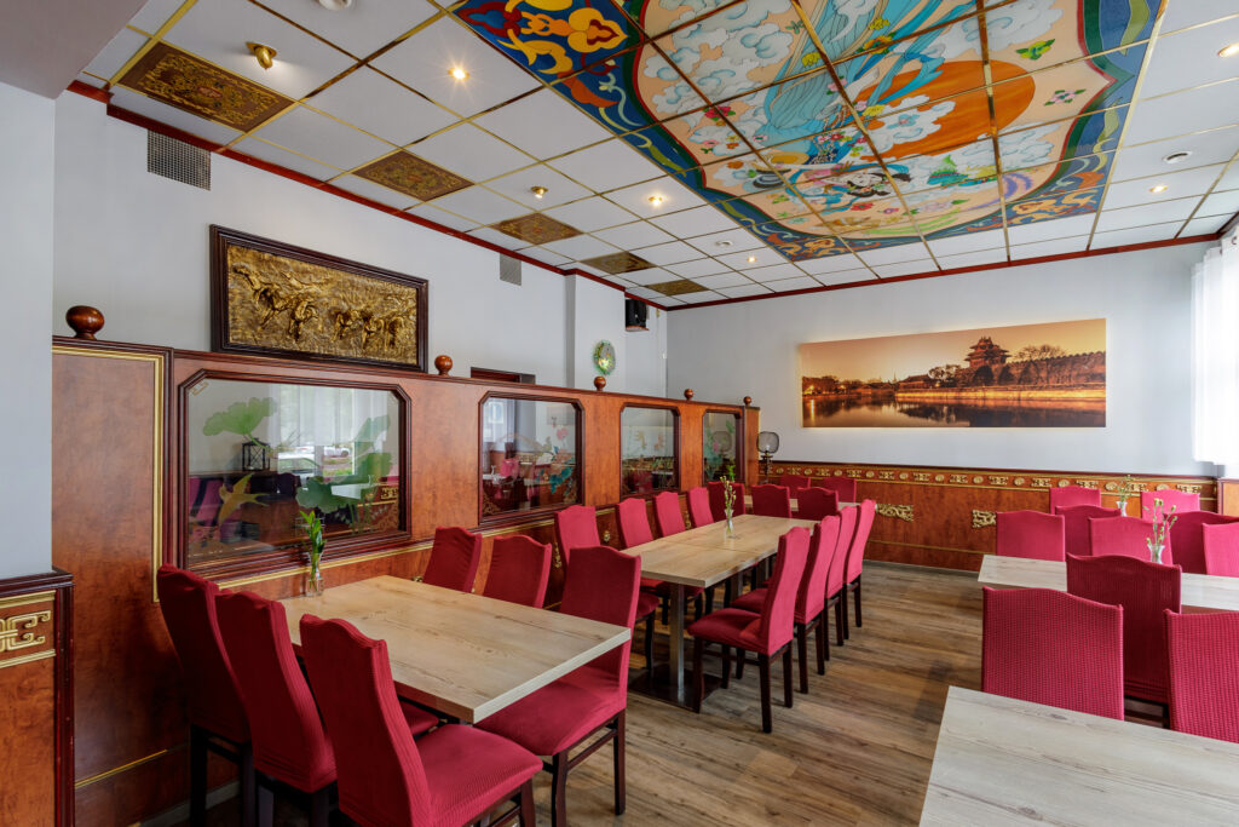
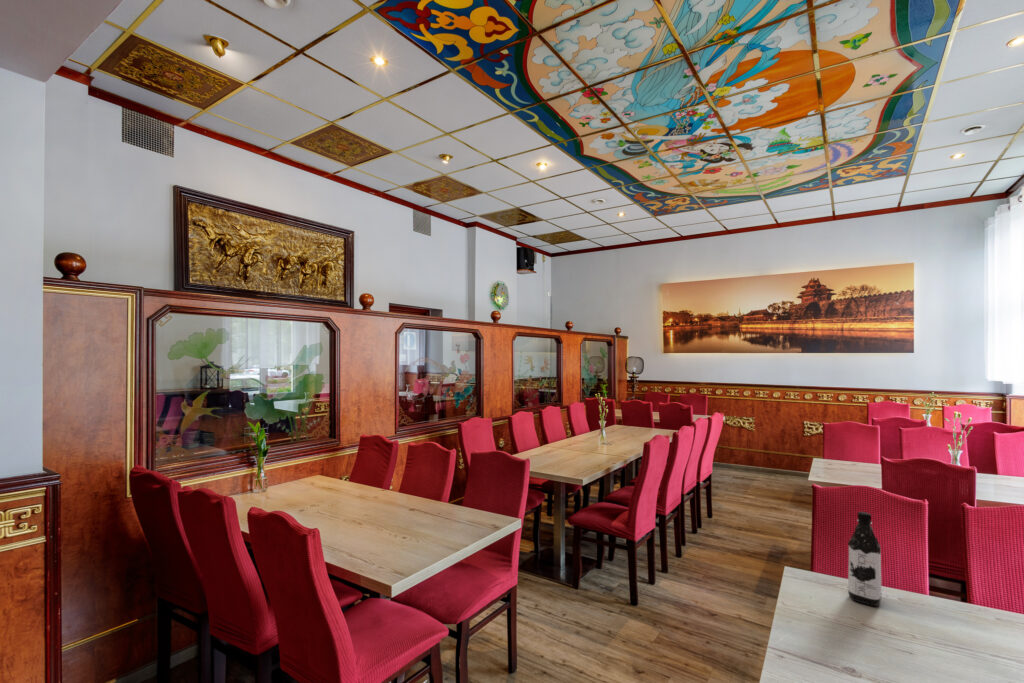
+ water bottle (864, 556)
